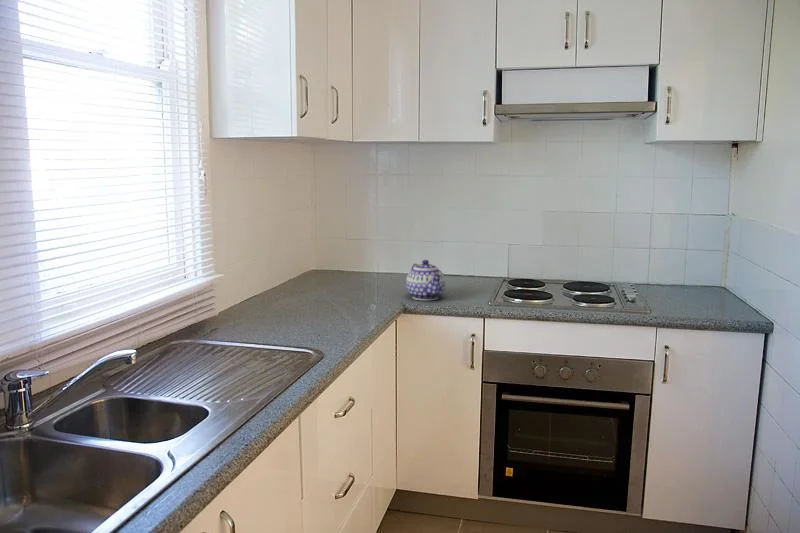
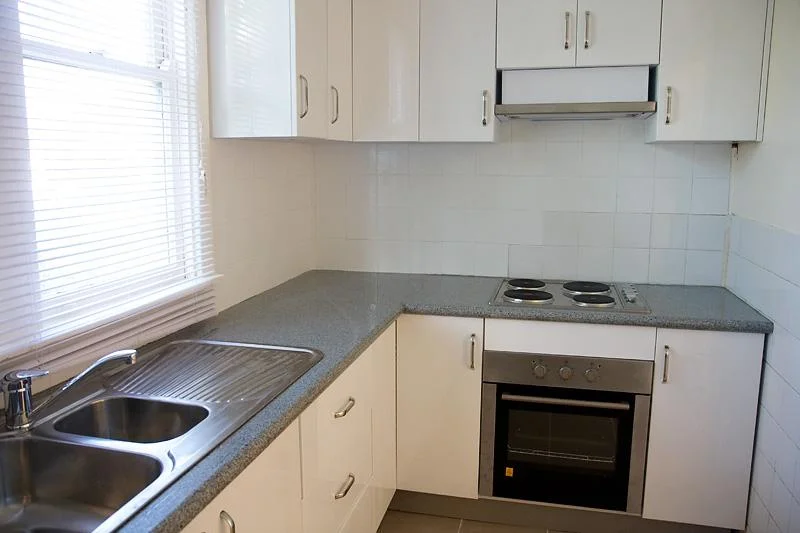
- teapot (425, 278)
